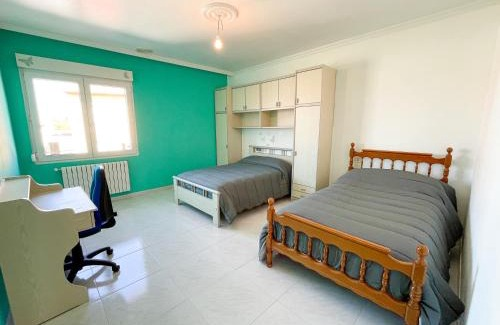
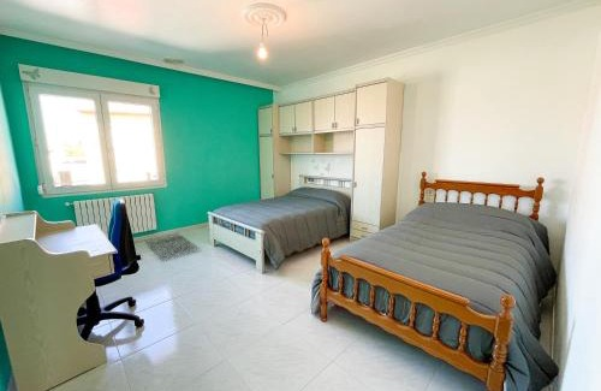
+ rug (171, 243)
